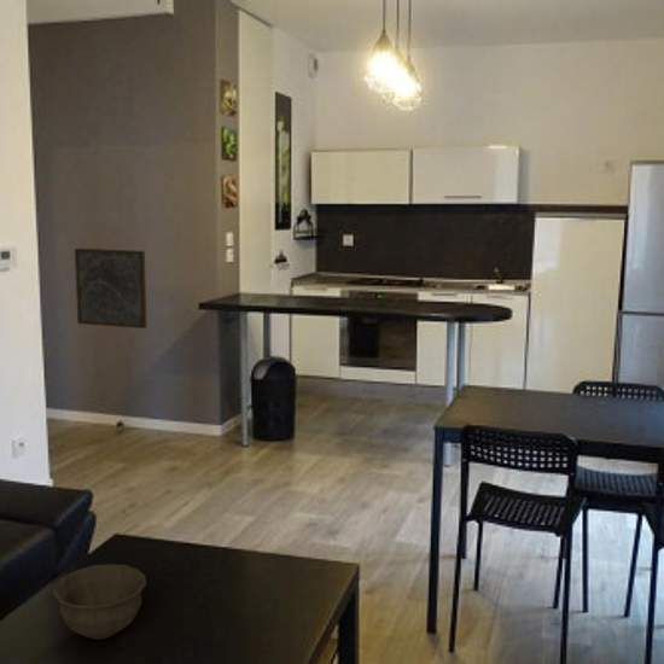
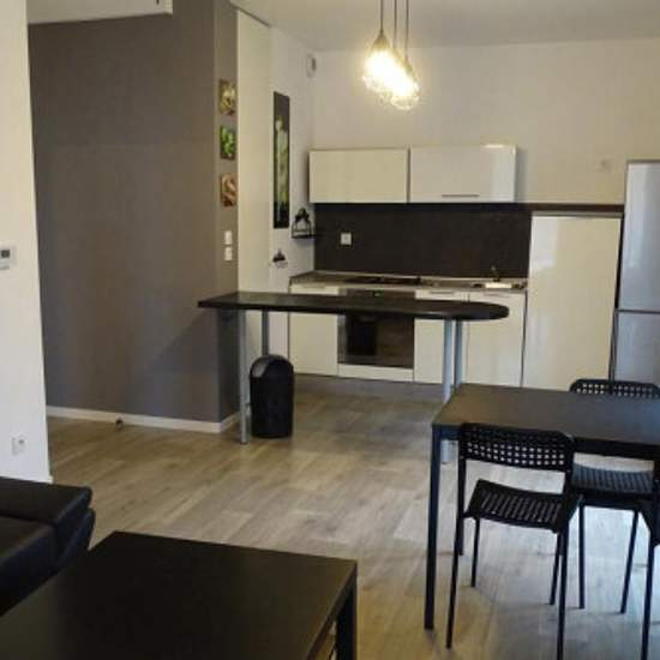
- bowl (100, 607)
- wall art (110, 287)
